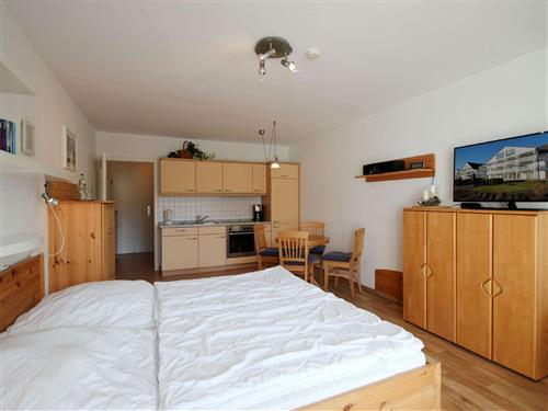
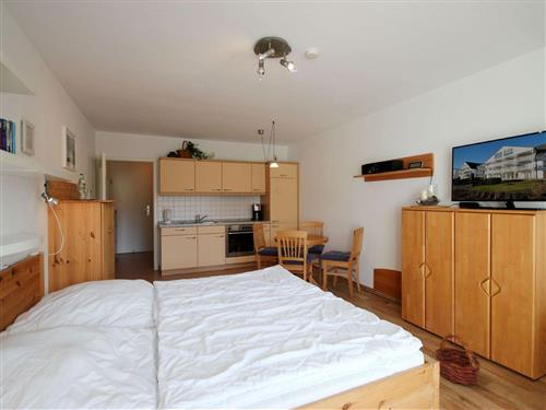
+ basket (456, 354)
